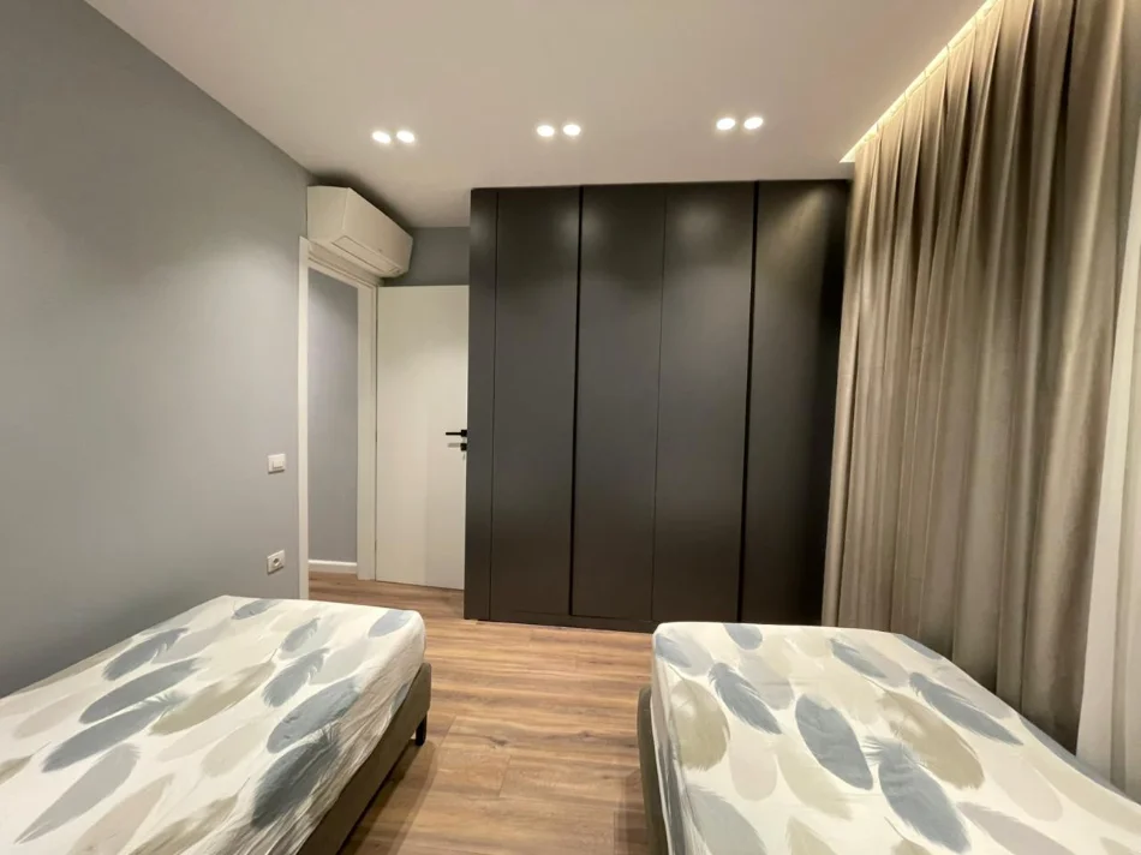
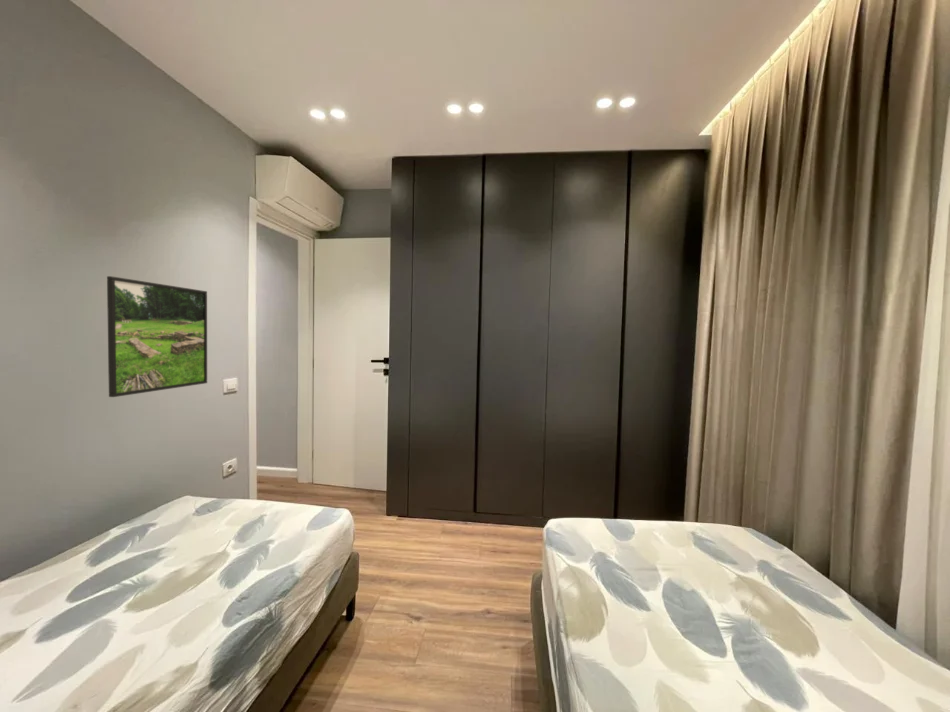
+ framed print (164, 337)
